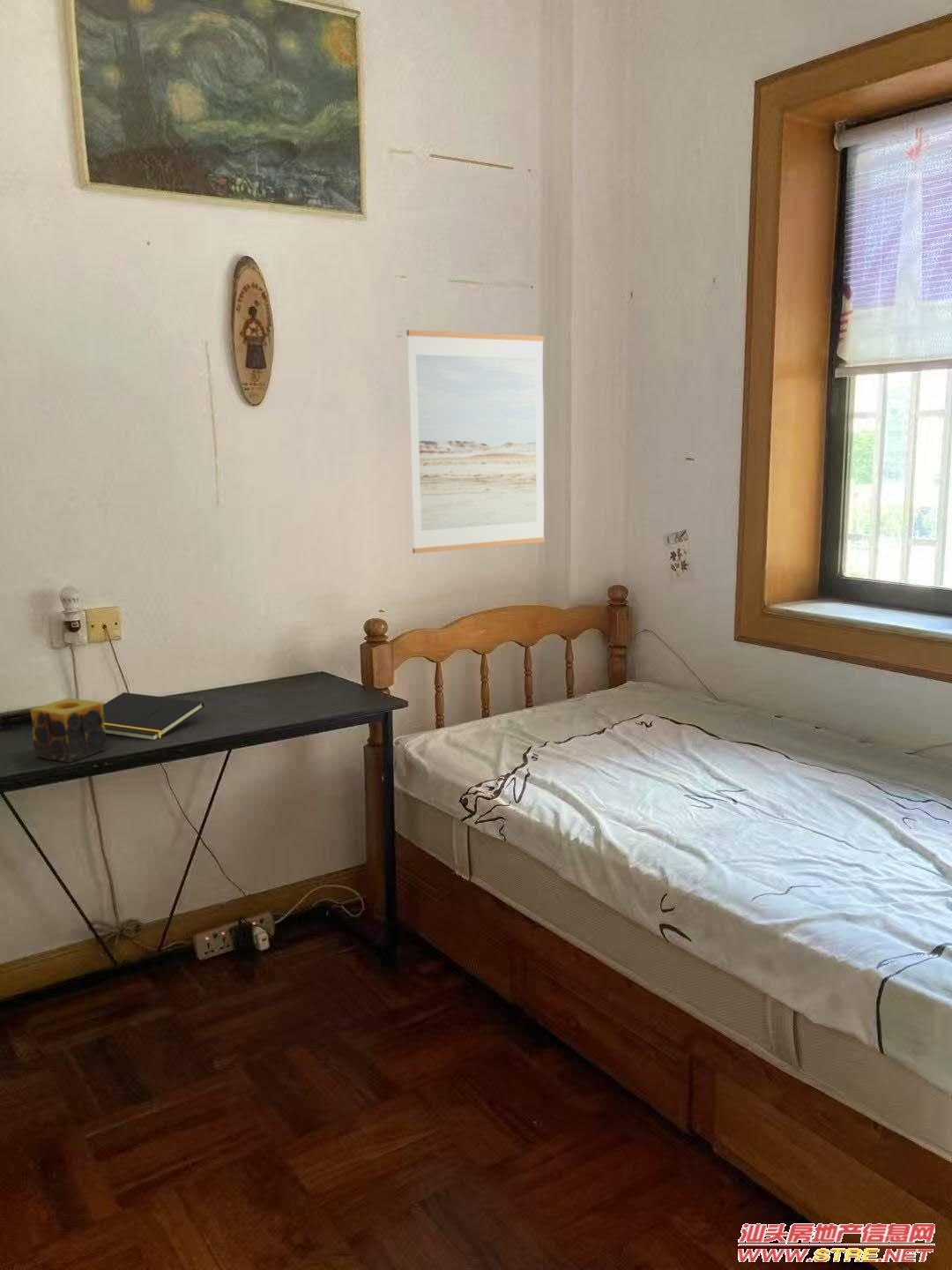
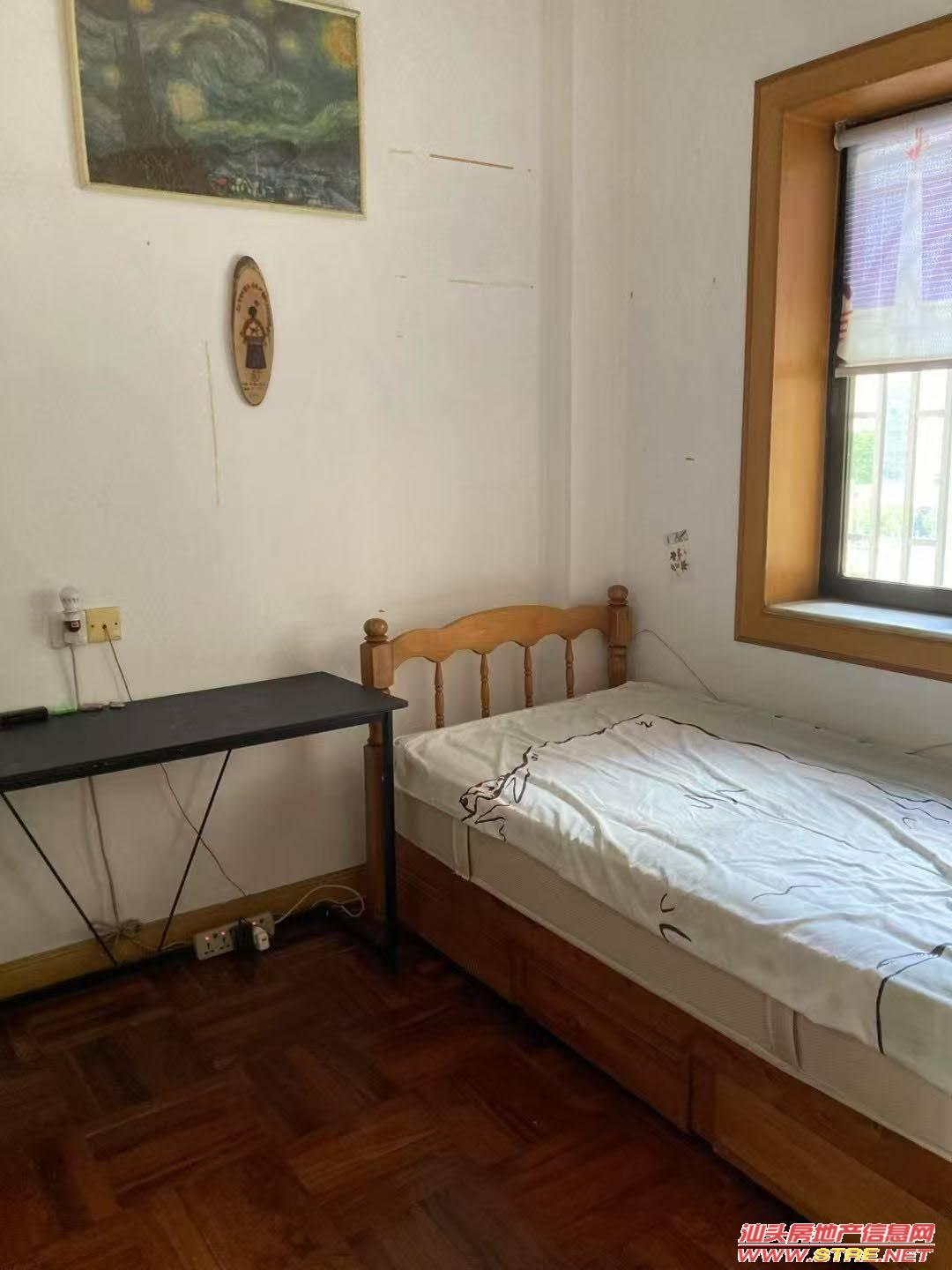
- candle (68, 729)
- notepad (138, 715)
- wall art (480, 442)
